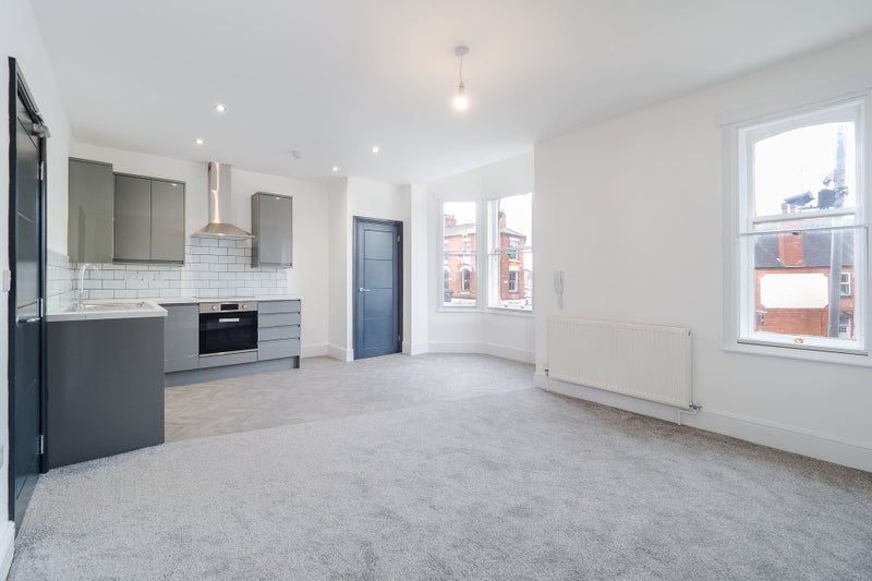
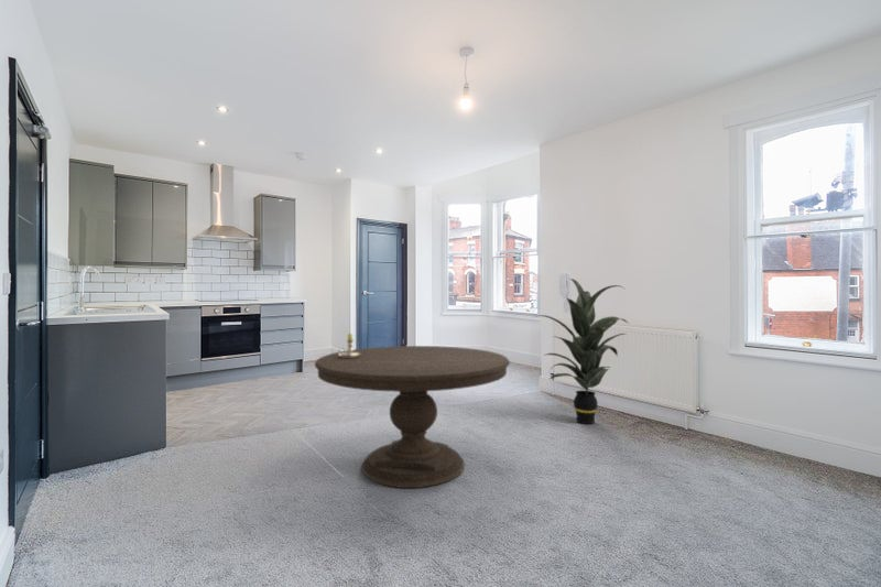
+ dining table (413, 411)
+ indoor plant (583, 349)
+ candlestick (348, 344)
